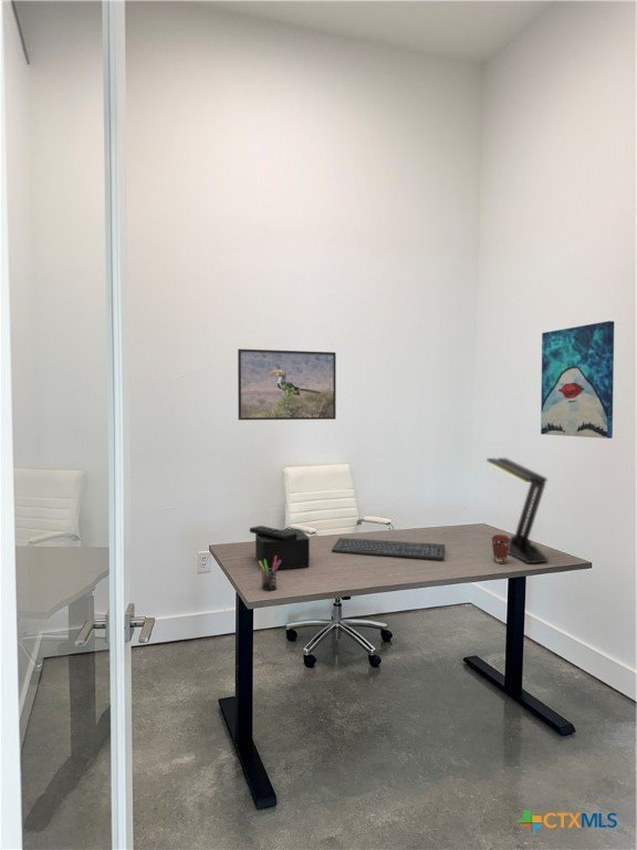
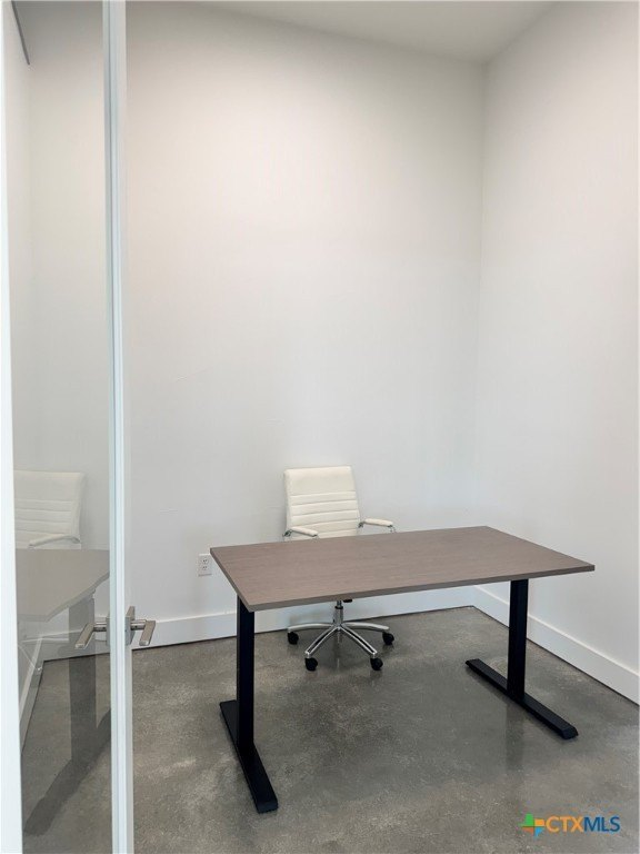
- speaker (279, 546)
- keyboard (388, 548)
- pen holder (269, 572)
- coffee cup (500, 549)
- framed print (288, 385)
- desk lamp (522, 510)
- wall art (574, 382)
